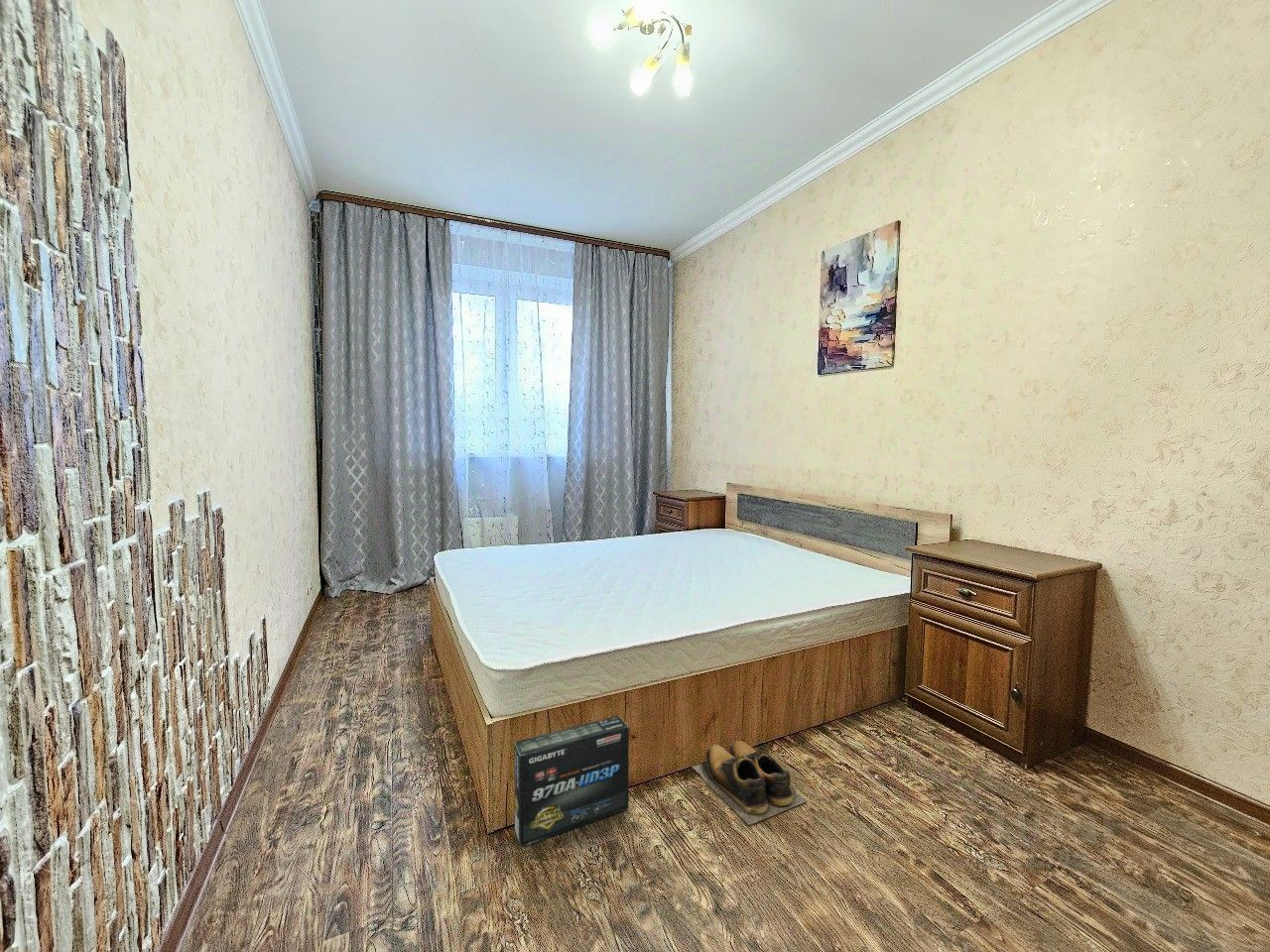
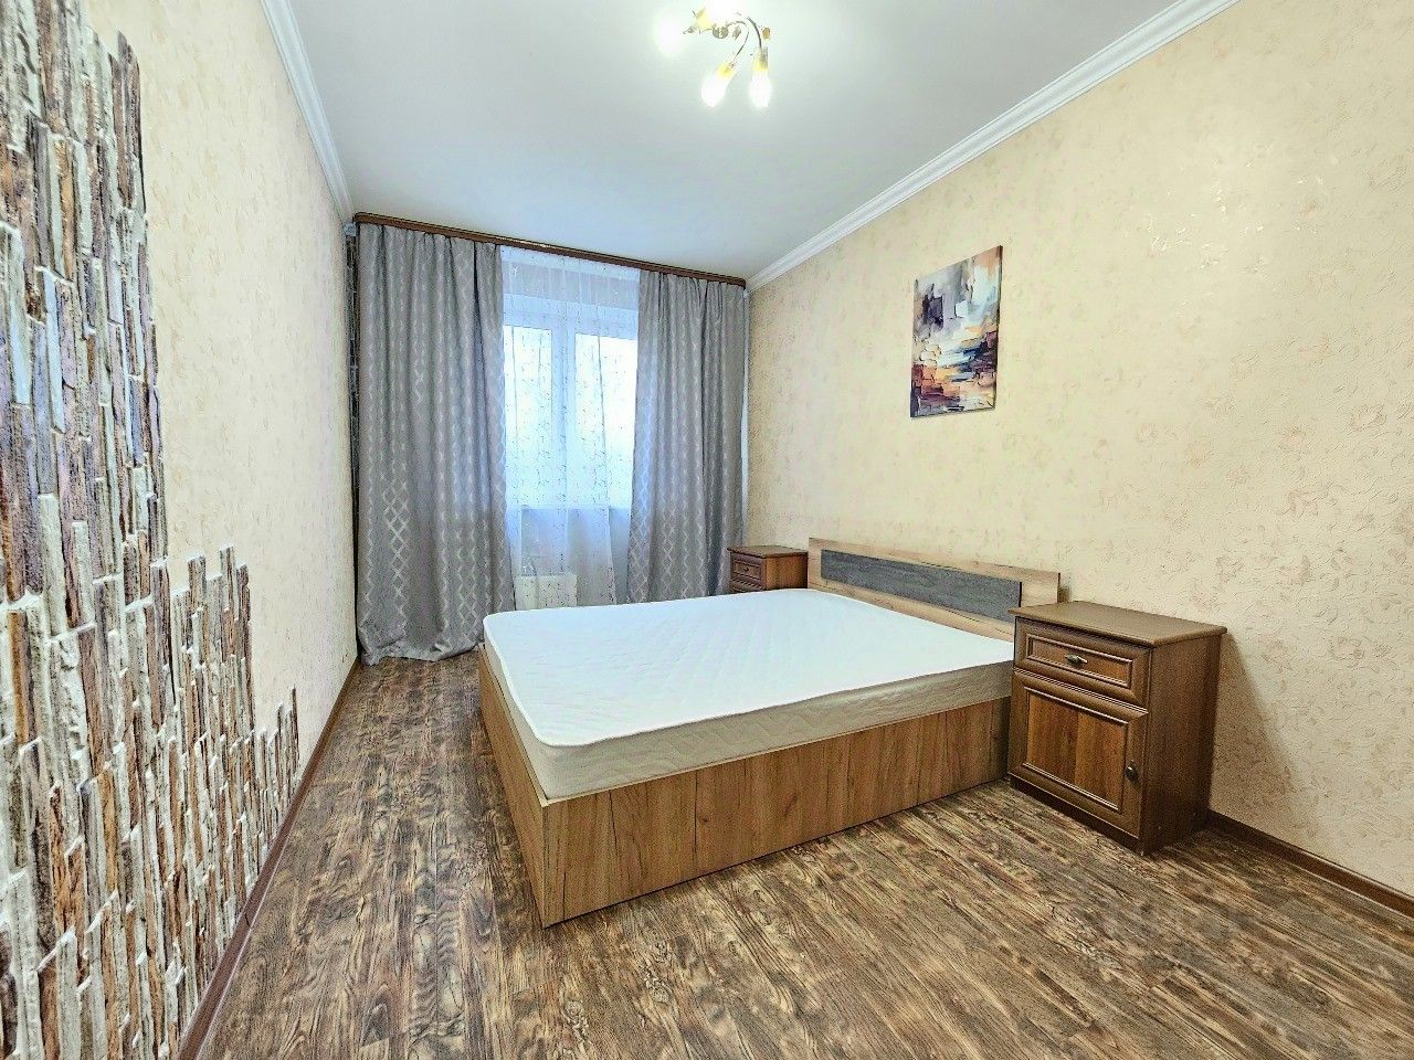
- shoes (747, 768)
- box (572, 776)
